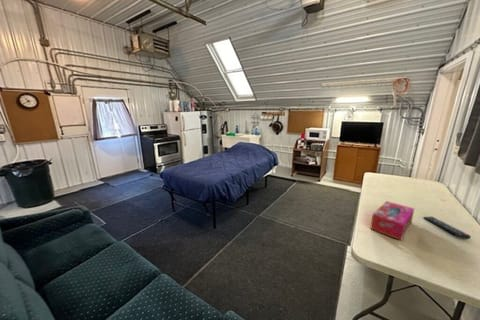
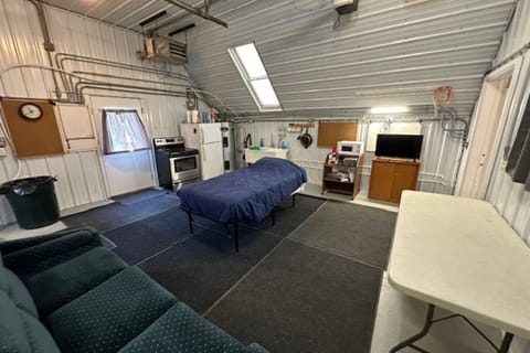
- remote control (444, 226)
- tissue box (392, 218)
